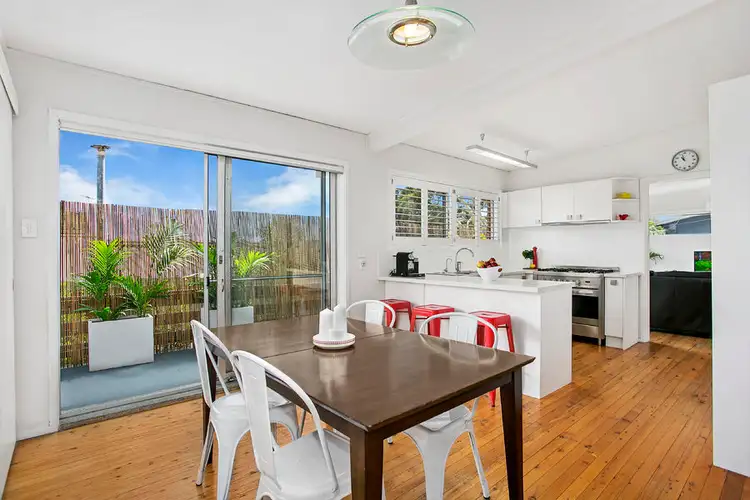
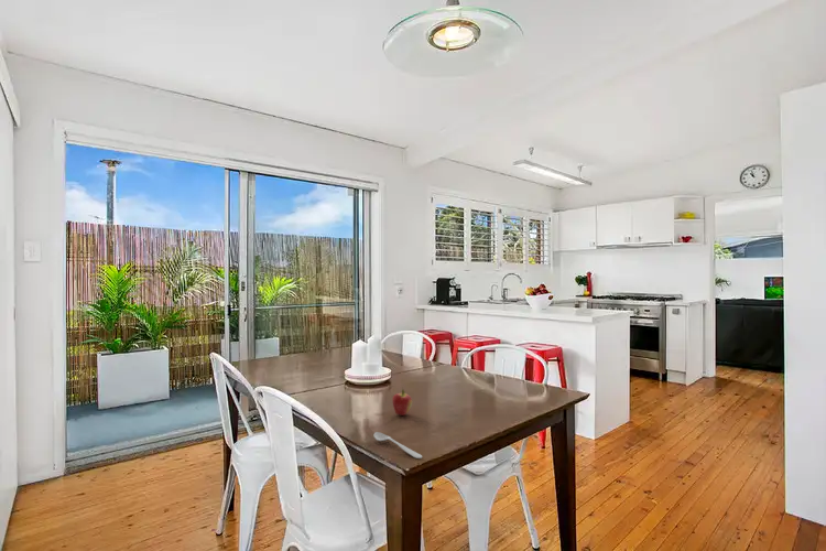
+ fruit (402, 399)
+ spoon (396, 443)
